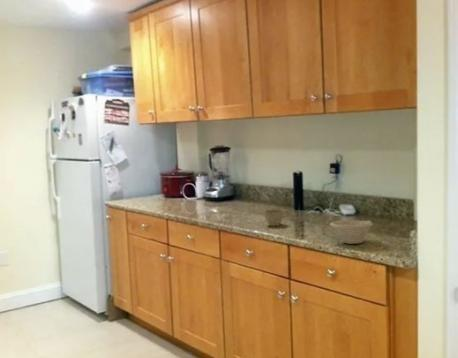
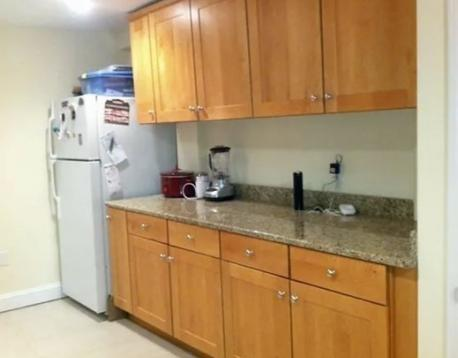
- flower pot (274, 218)
- bowl (351, 231)
